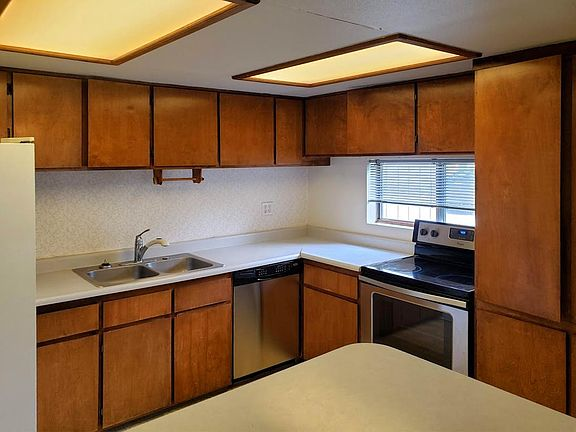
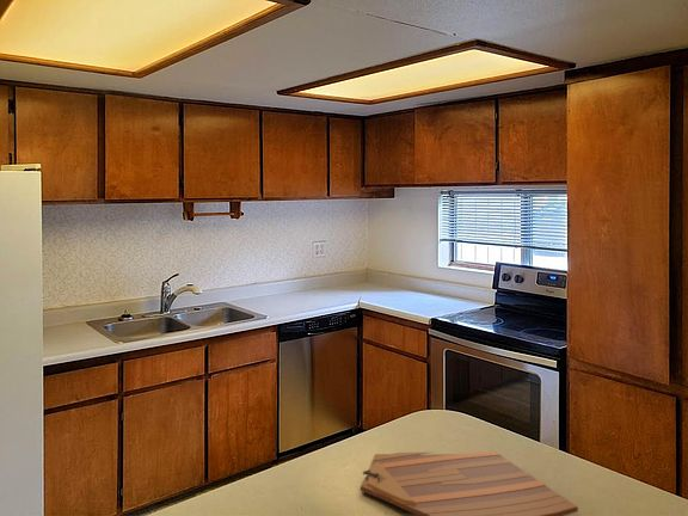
+ cutting board (442, 474)
